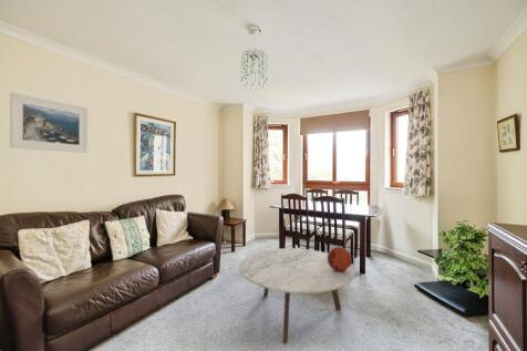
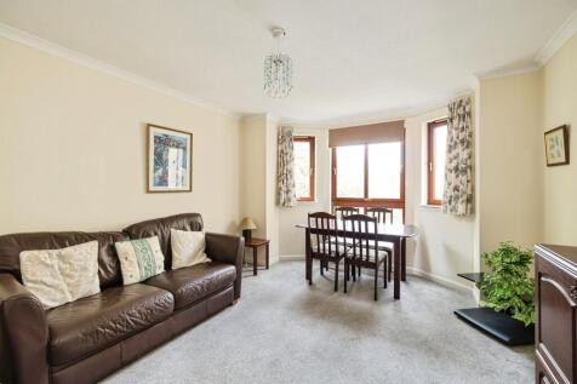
- coffee table (294, 289)
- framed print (52, 125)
- decorative sphere (339, 258)
